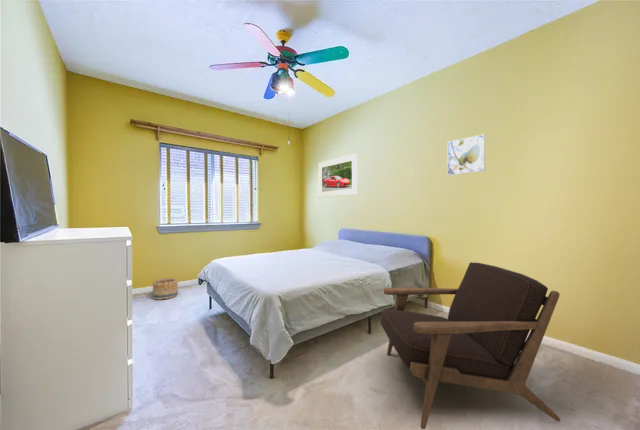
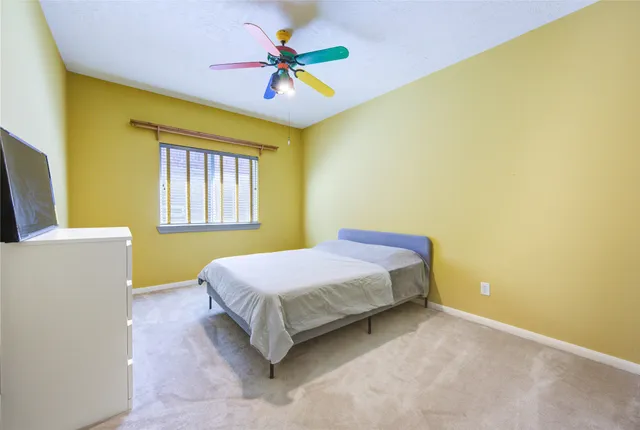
- basket (165, 288)
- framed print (336, 177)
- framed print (465, 155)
- armchair (451, 326)
